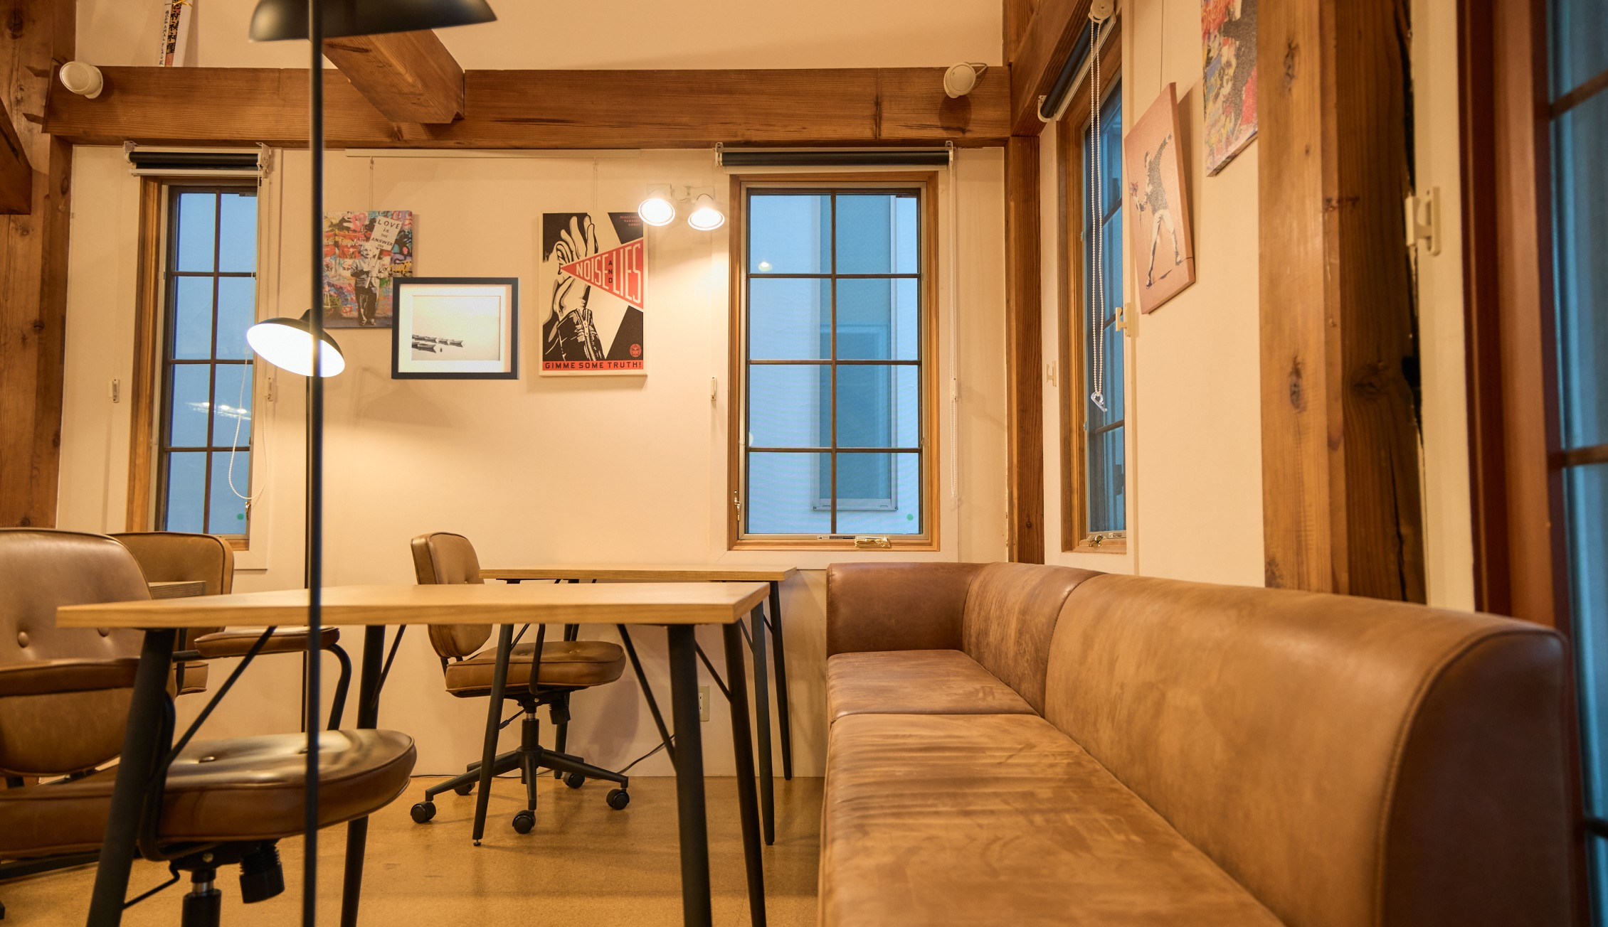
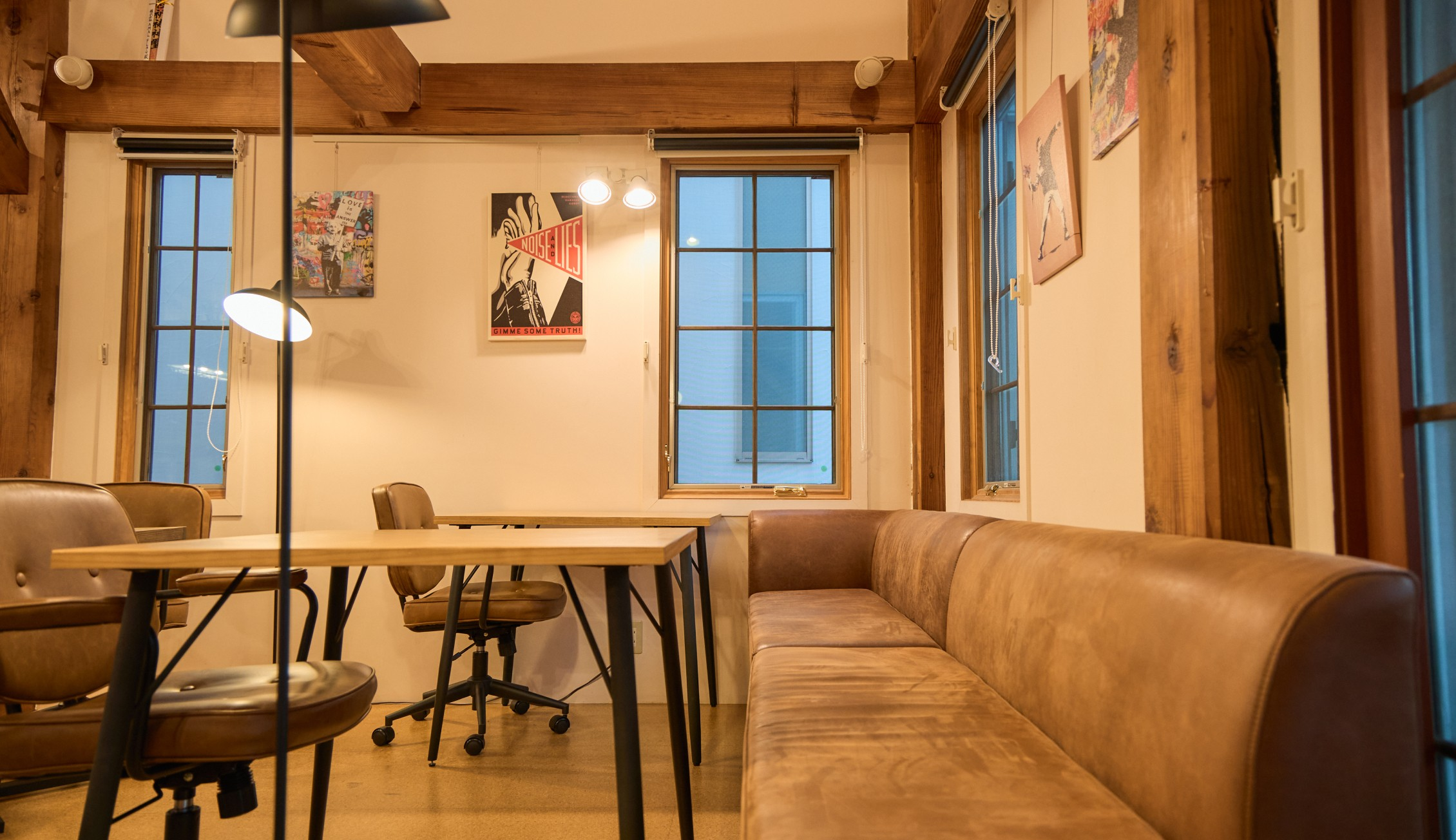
- wall art (456, 329)
